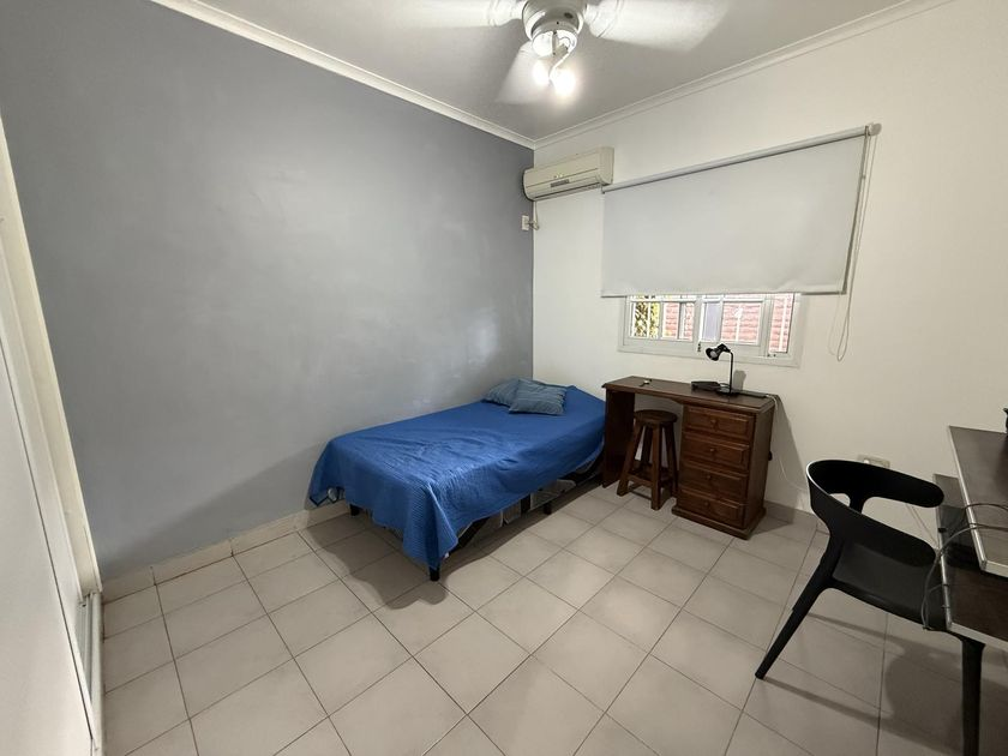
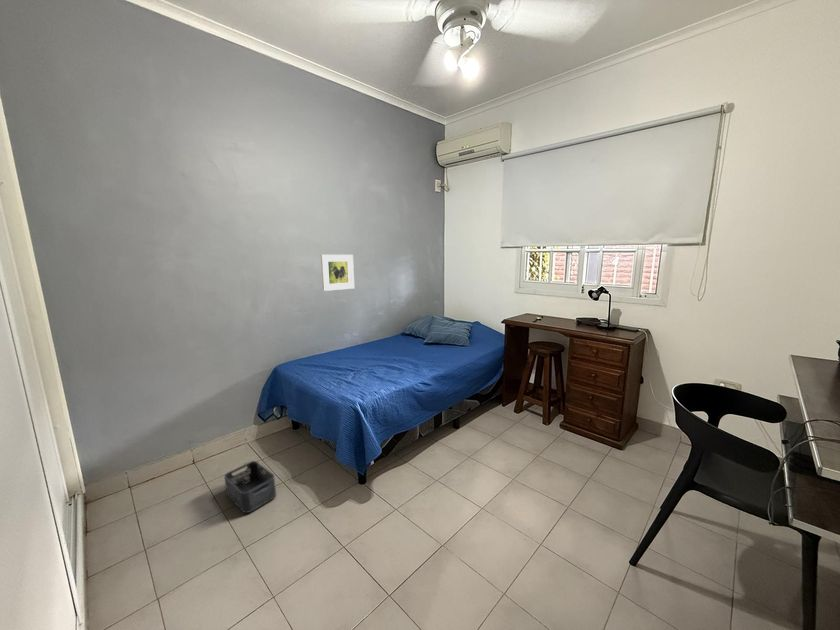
+ storage bin (250, 485)
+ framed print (338, 272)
